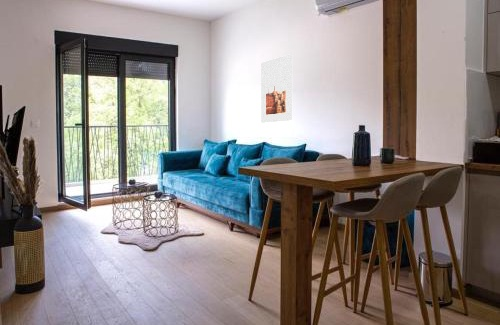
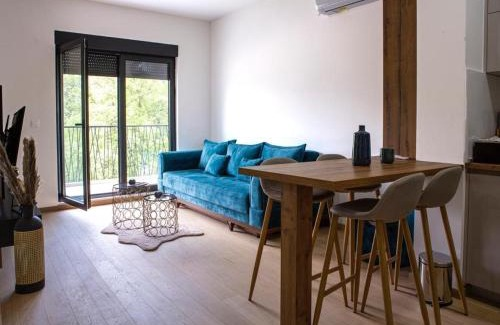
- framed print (275, 90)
